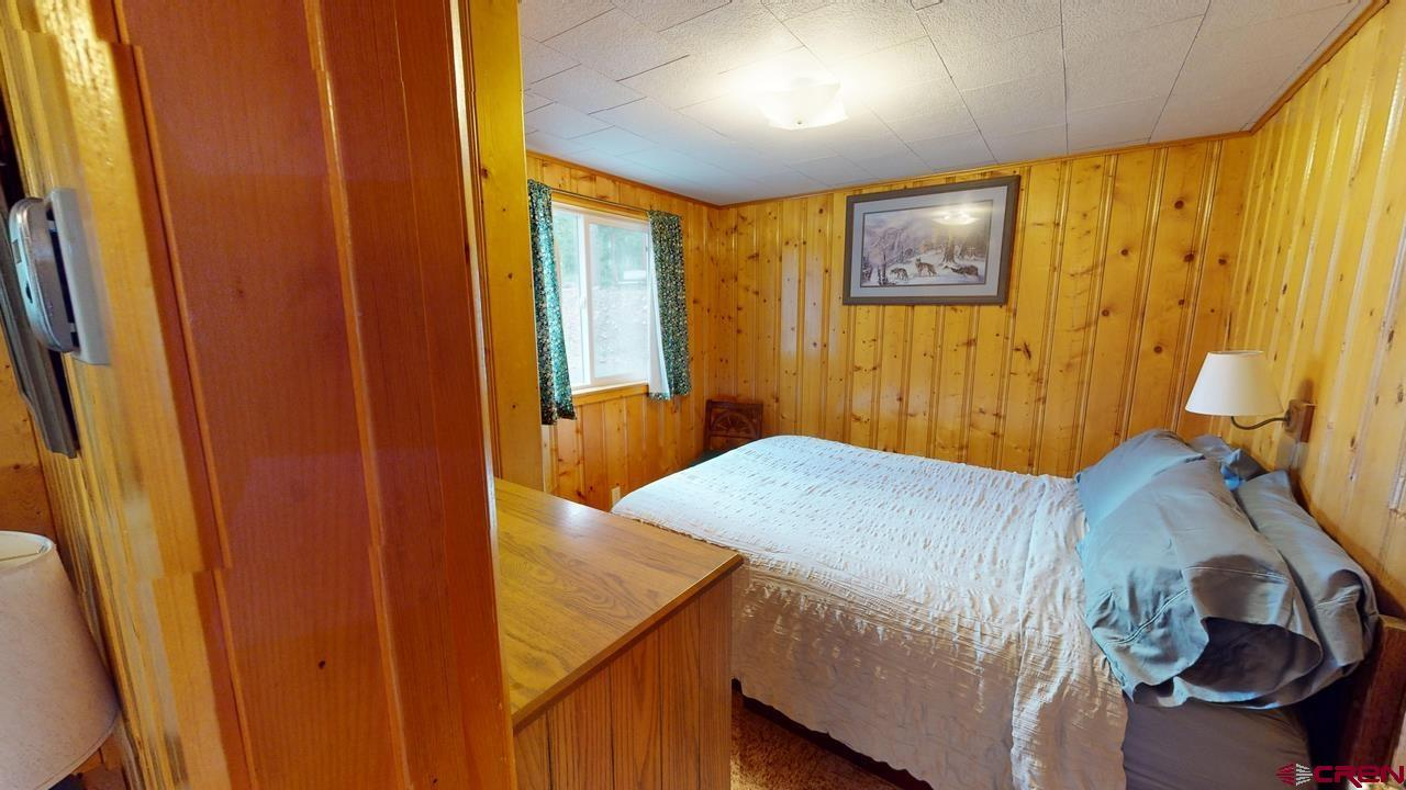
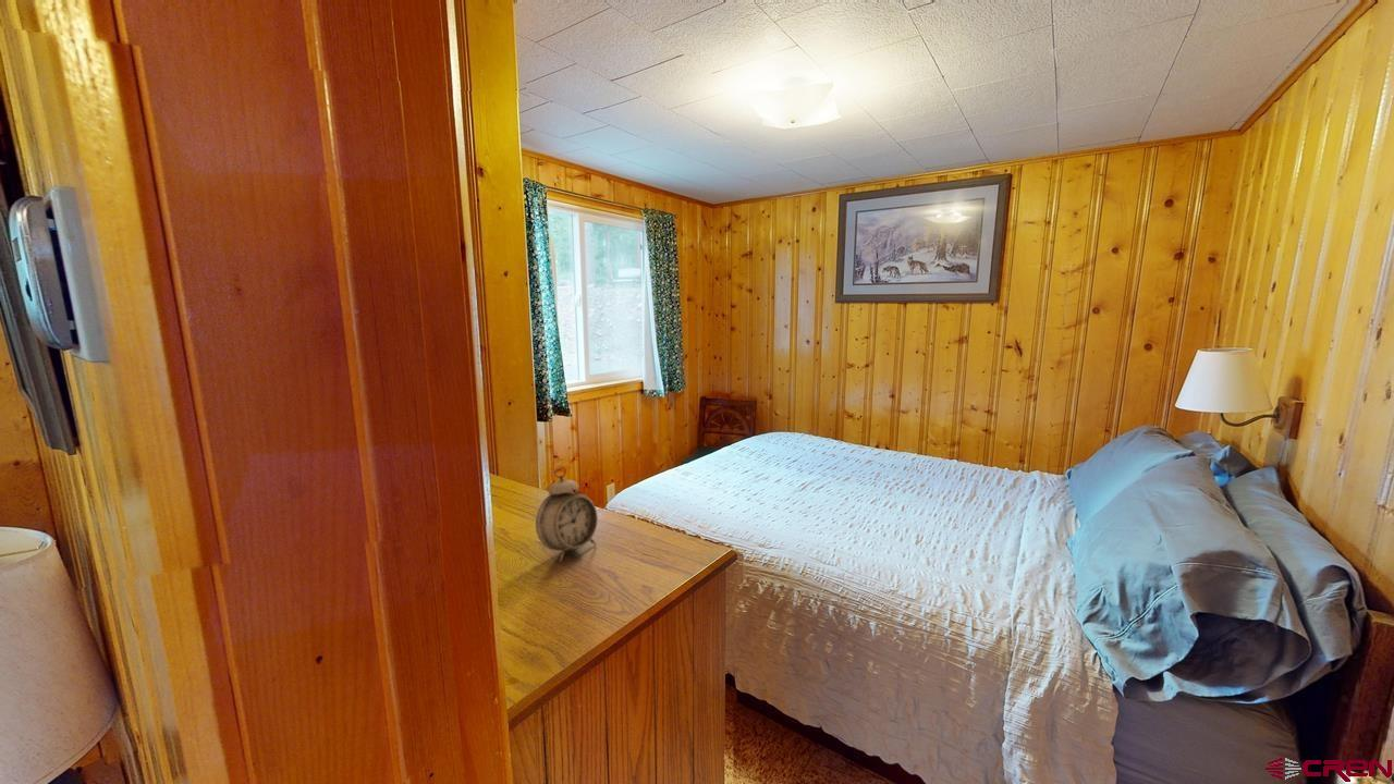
+ alarm clock (567, 509)
